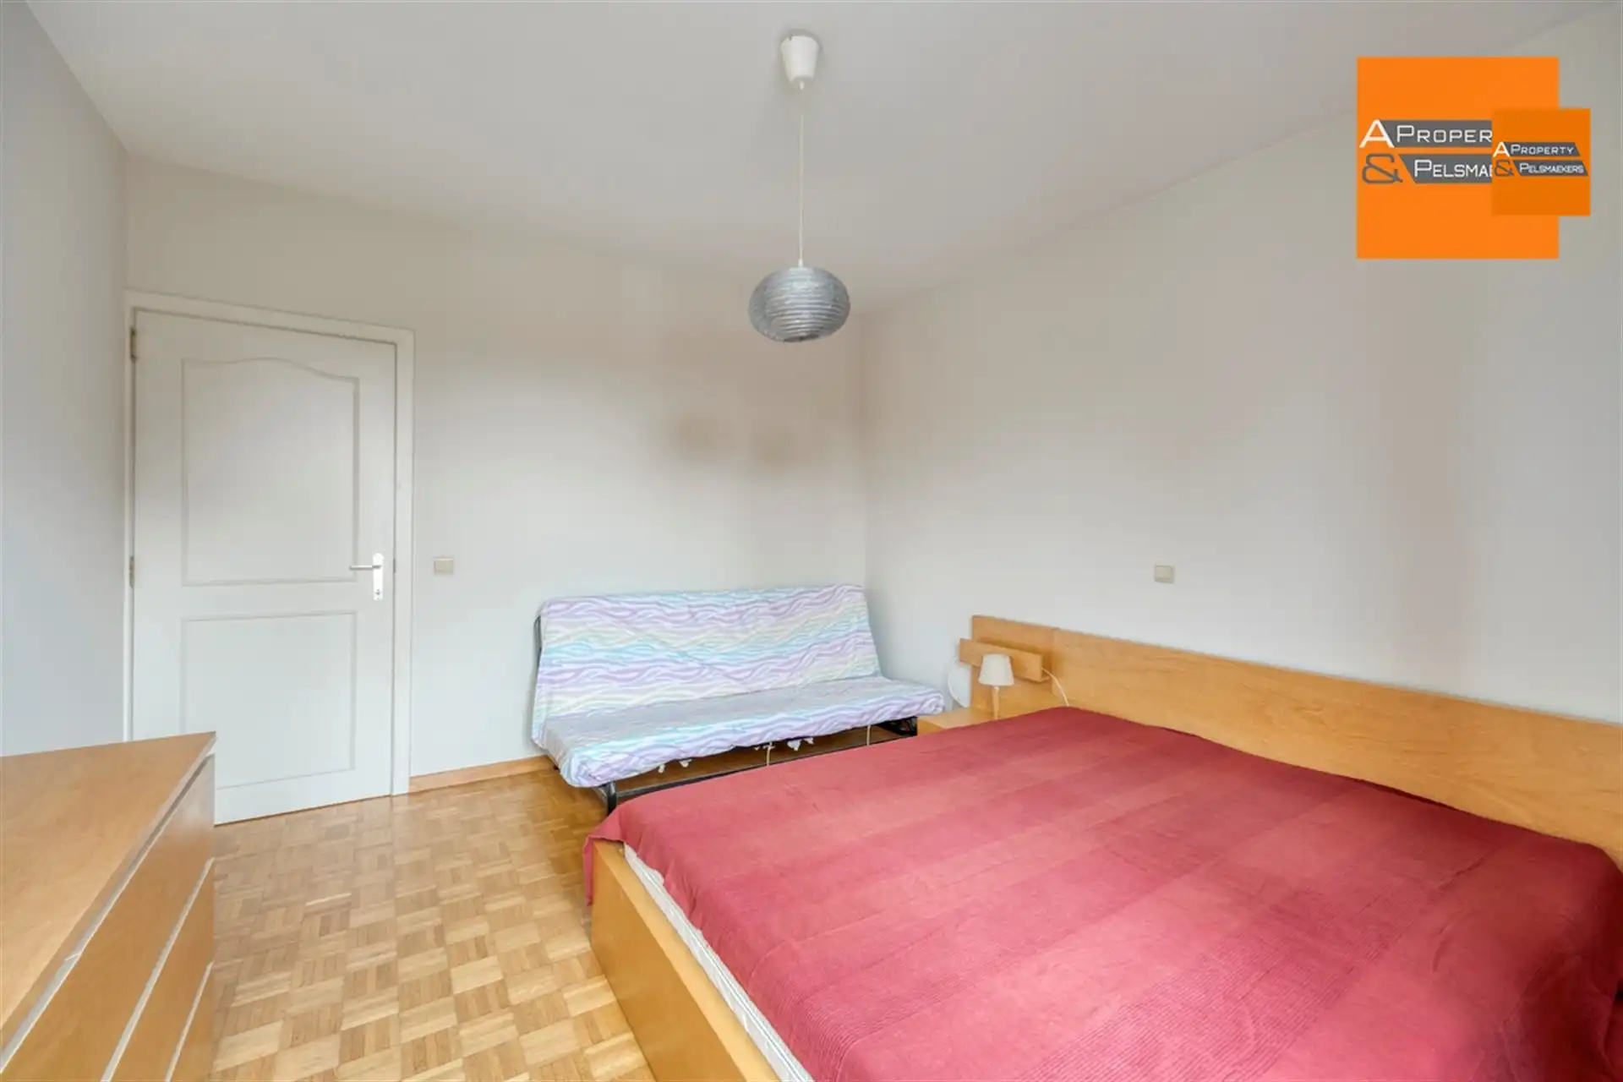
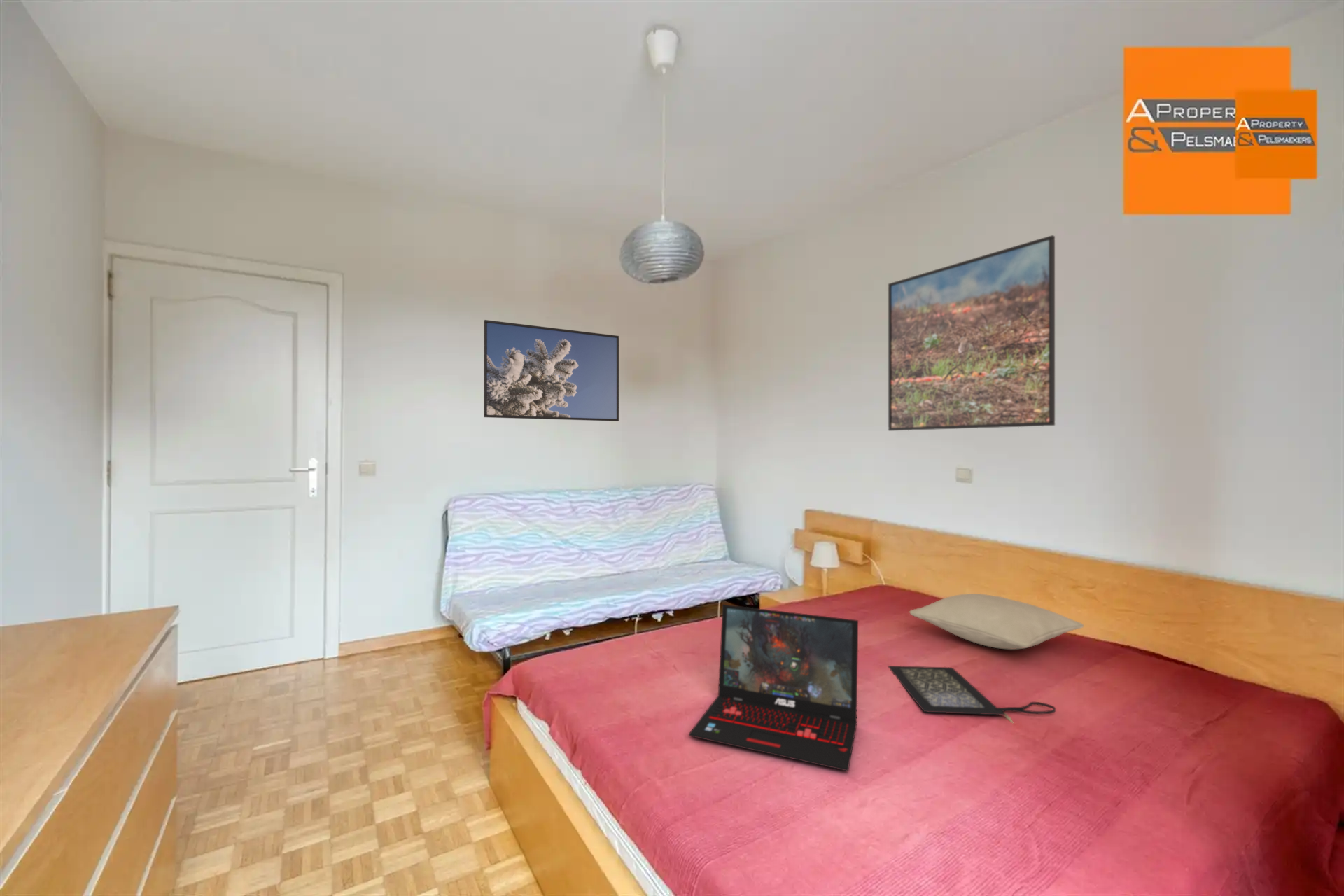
+ clutch bag (945, 690)
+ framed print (555, 374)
+ pillow (993, 619)
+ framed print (961, 345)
+ laptop (776, 677)
